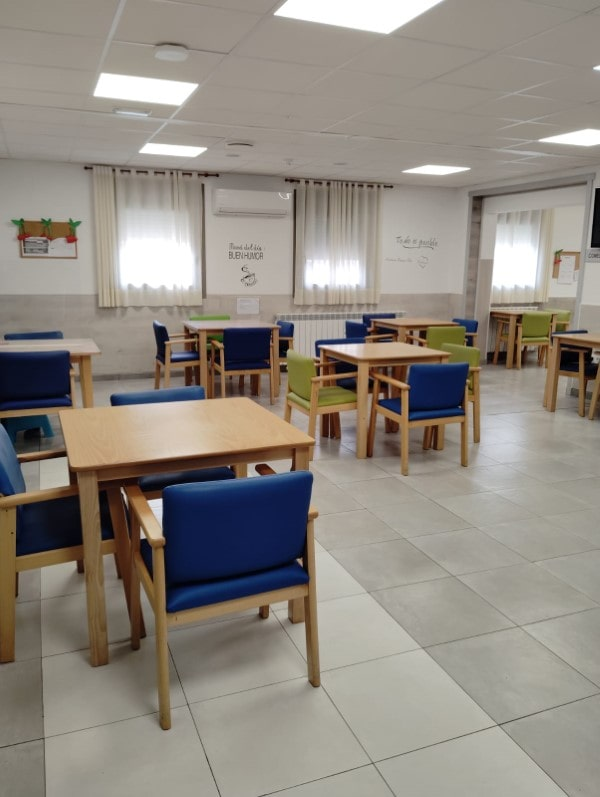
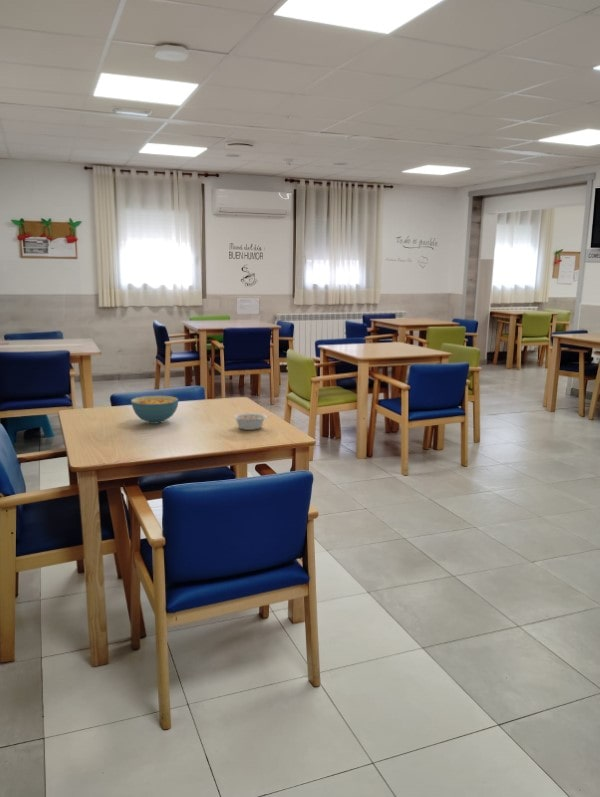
+ cereal bowl (155, 410)
+ legume (251, 420)
